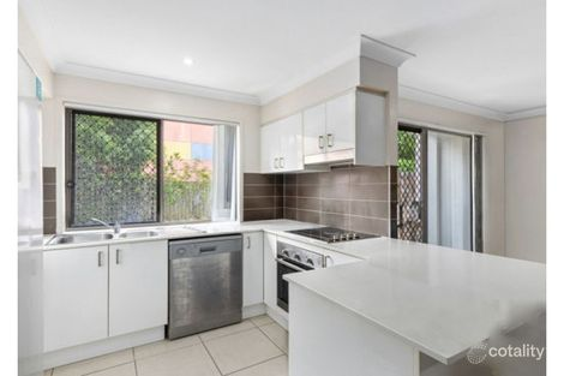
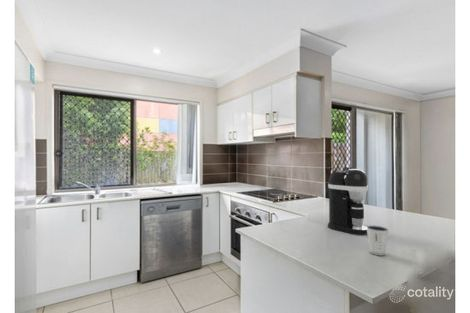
+ dixie cup (377, 240)
+ coffee maker (347, 199)
